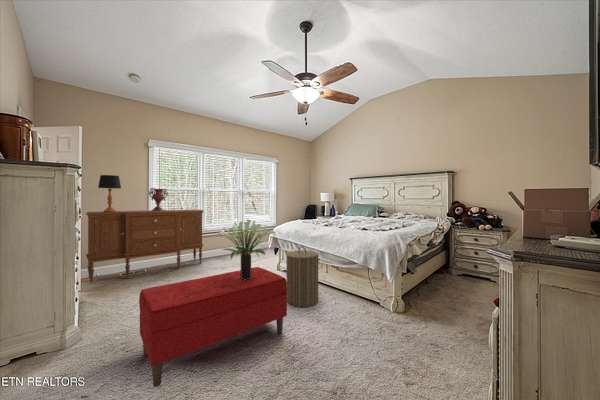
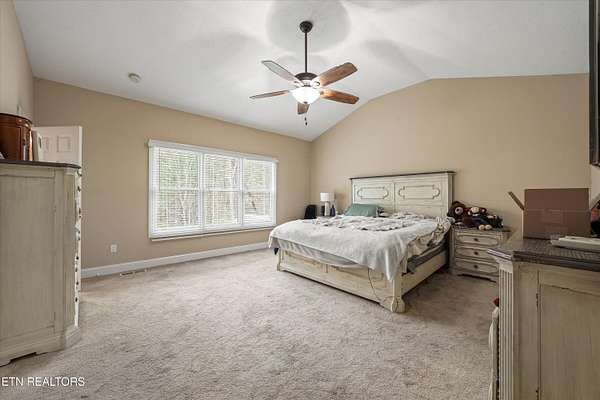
- sideboard (151, 240)
- laundry hamper (302, 273)
- potted plant (246, 247)
- decorative urn (158, 199)
- bench (218, 313)
- table lamp (109, 193)
